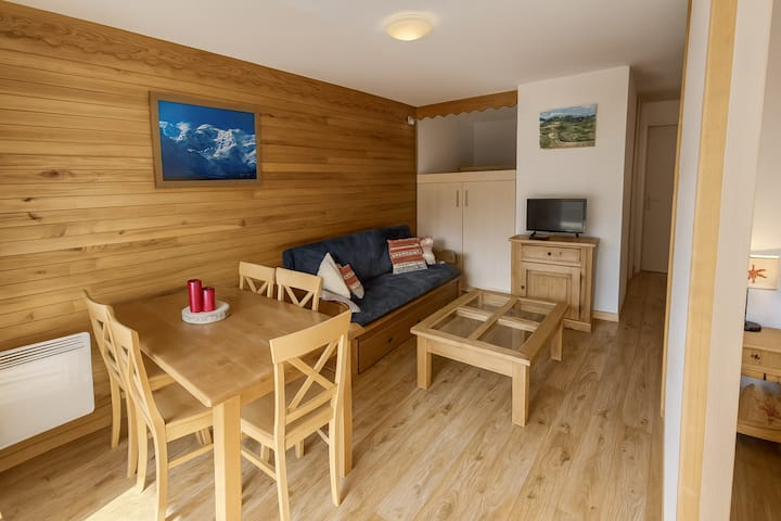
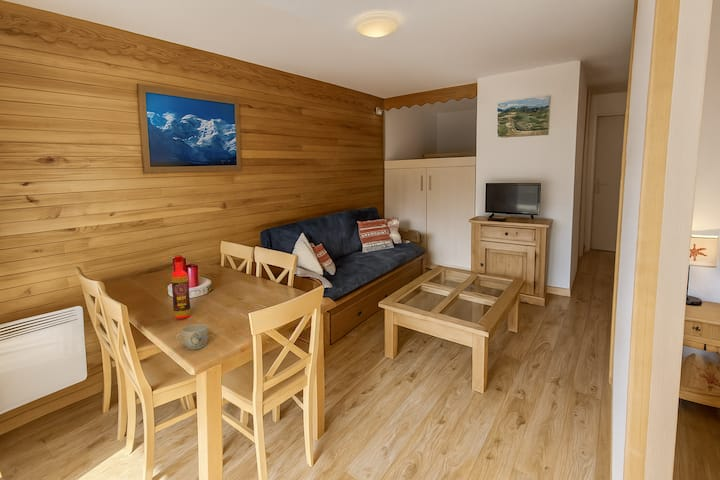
+ mug (191, 337)
+ bottle (180, 286)
